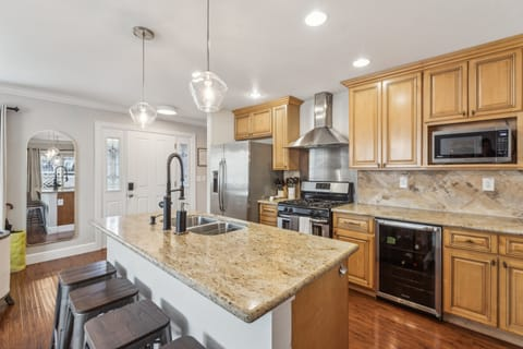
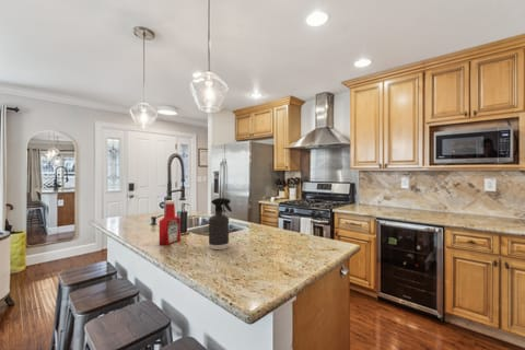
+ soap bottle (170, 221)
+ spray bottle (220, 222)
